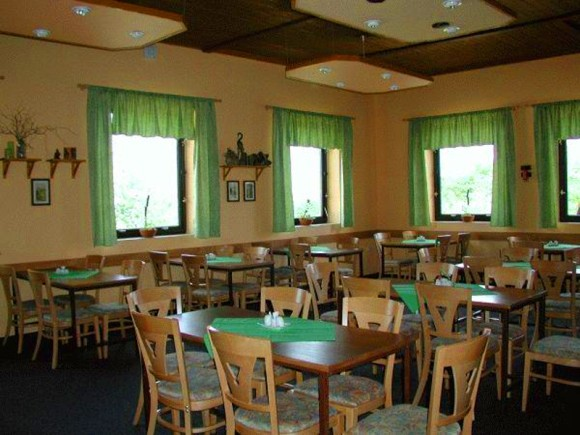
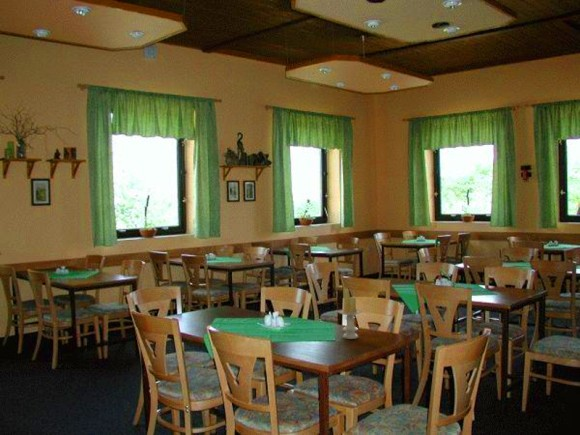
+ candle (349, 312)
